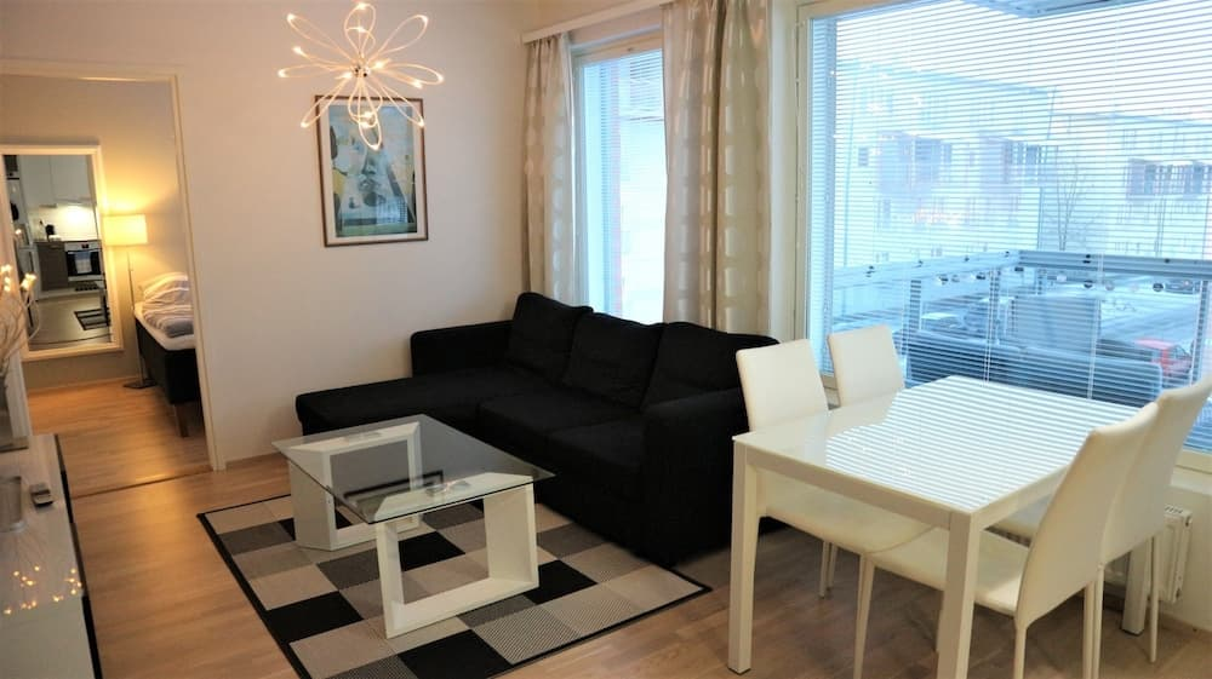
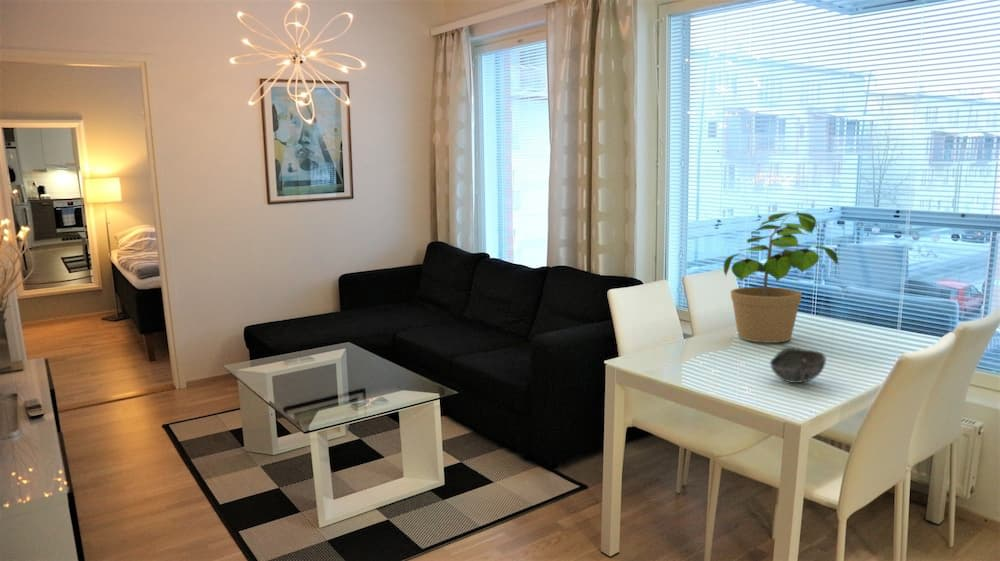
+ bowl (797, 367)
+ potted plant (787, 273)
